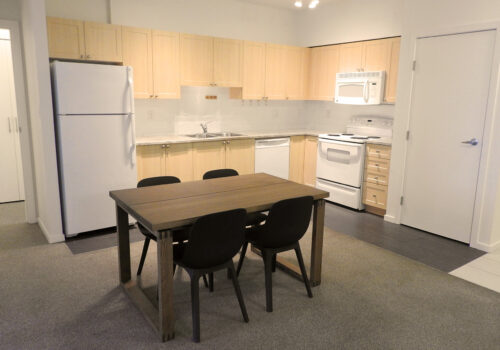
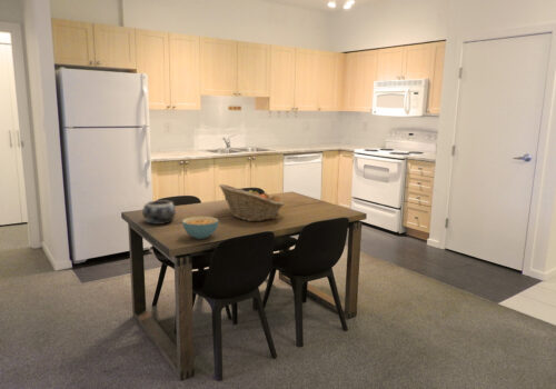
+ fruit basket (250, 200)
+ cereal bowl (200, 229)
+ decorative bowl (159, 211)
